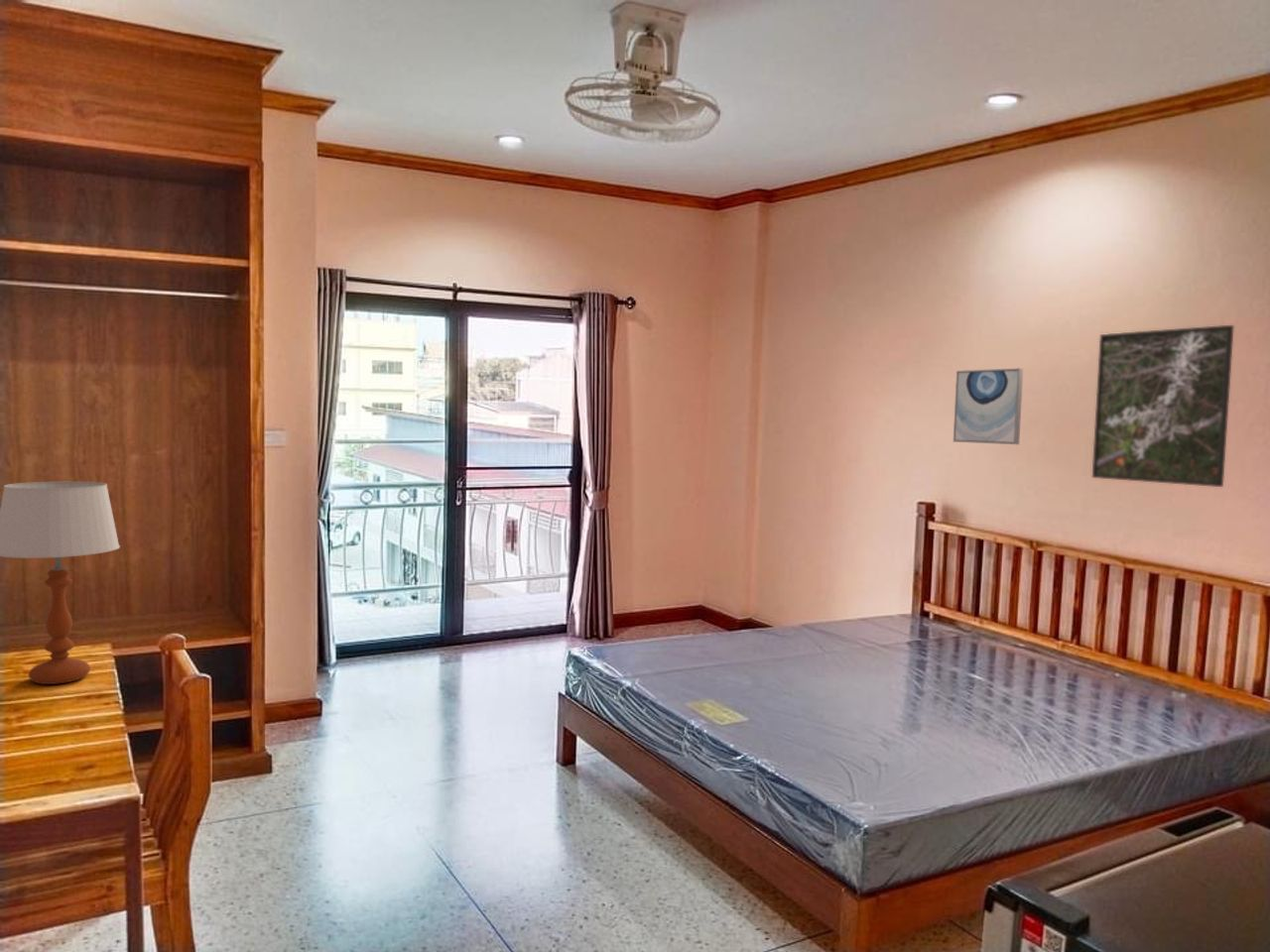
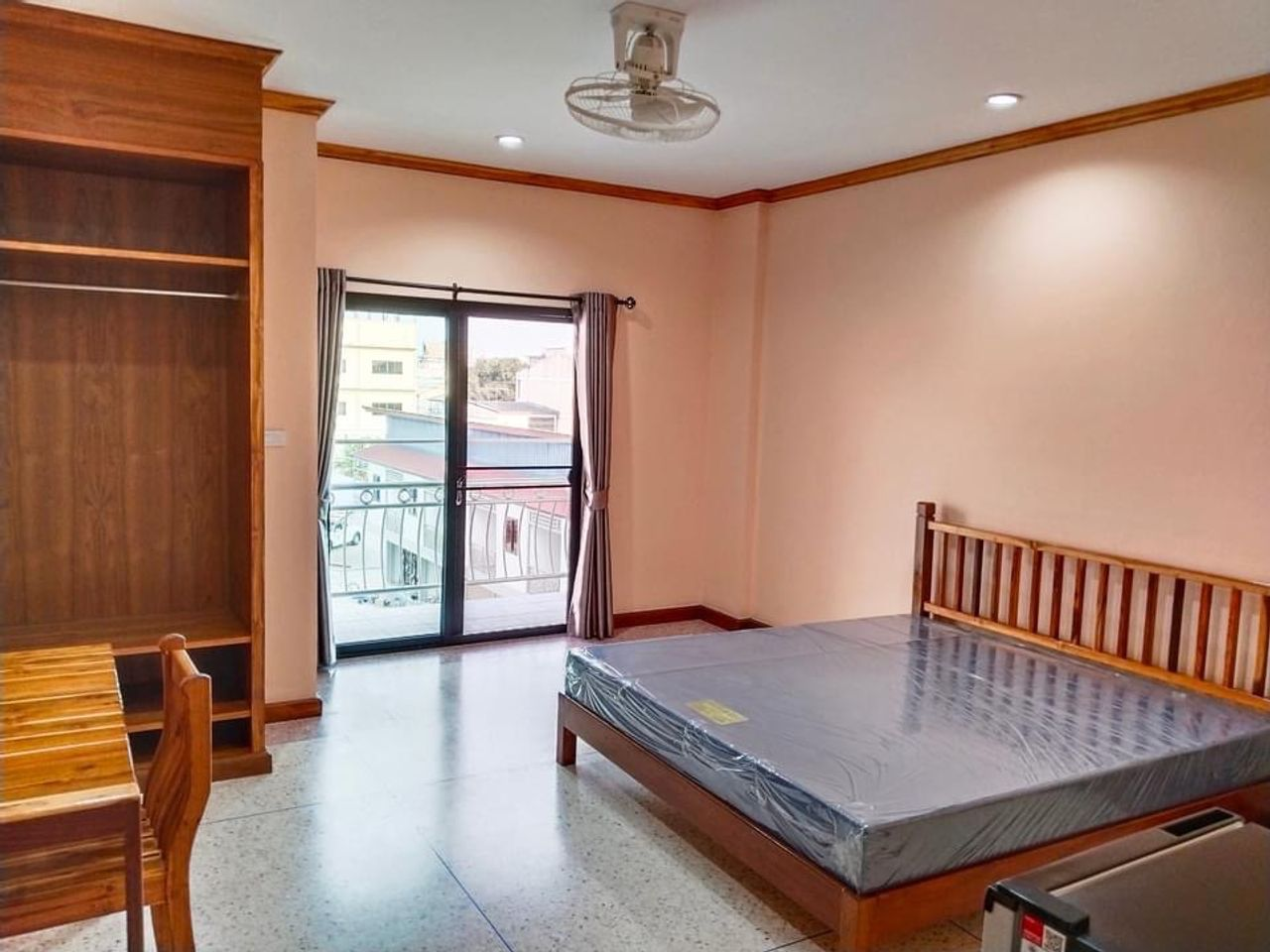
- wall art (986, 406)
- table lamp (58, 582)
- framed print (1158, 406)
